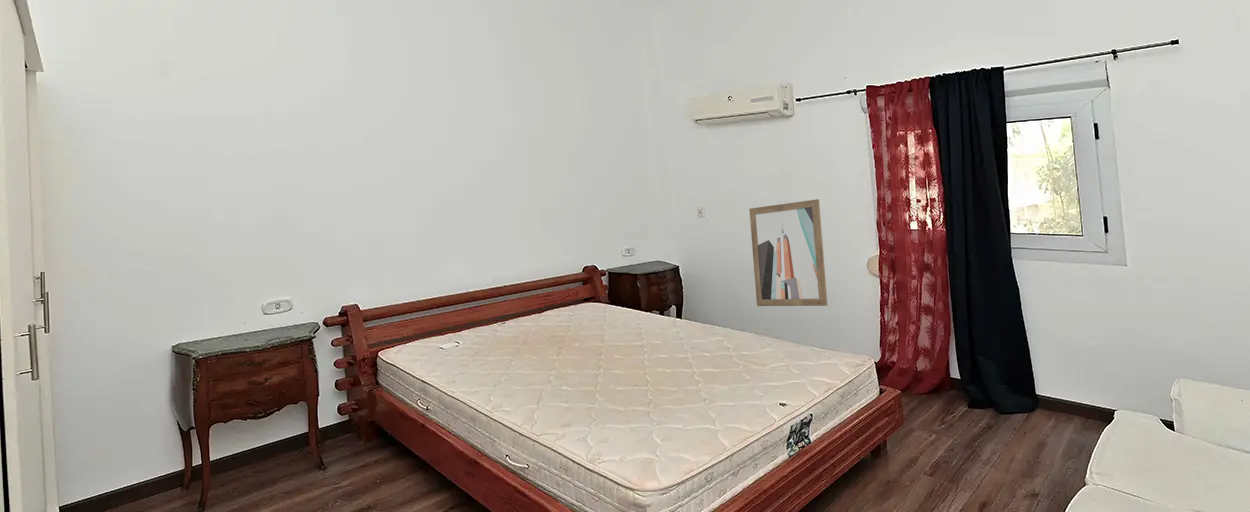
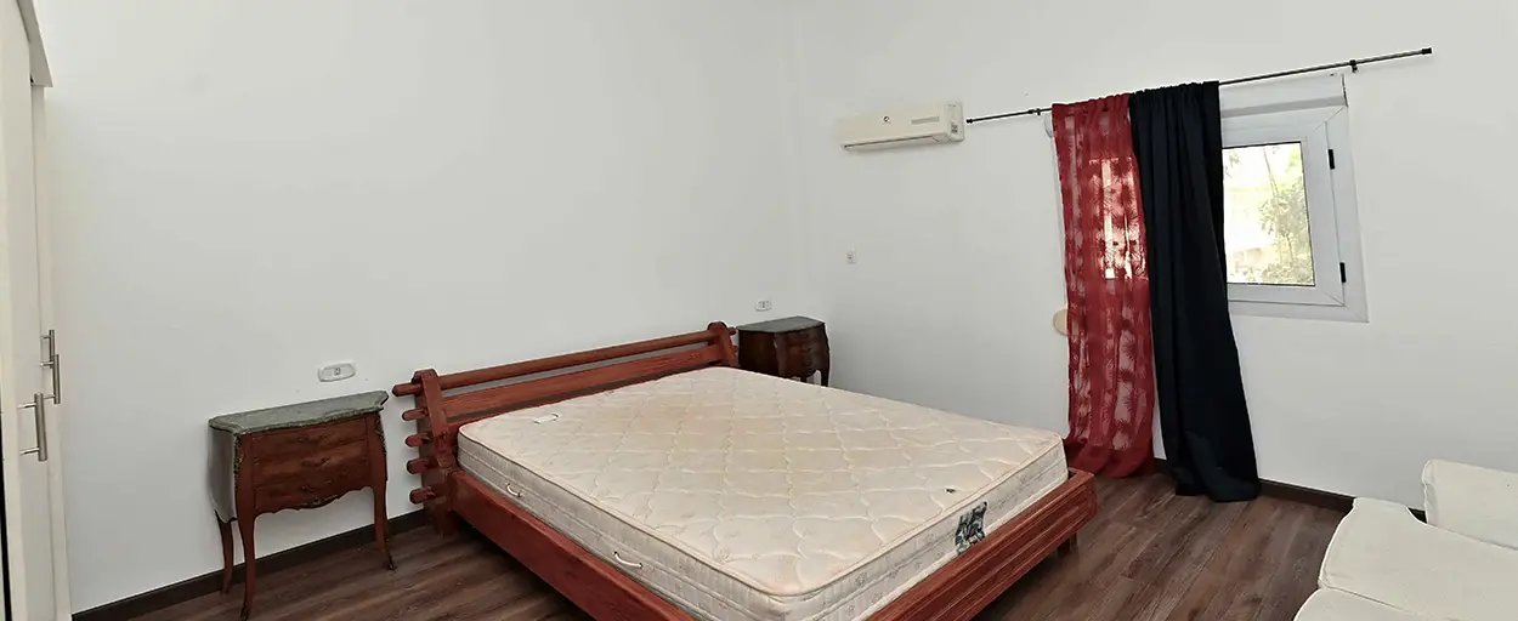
- wall art (786, 254)
